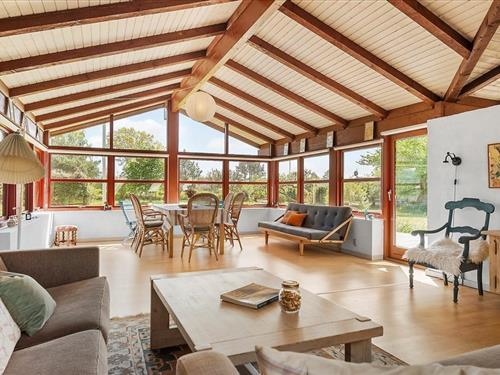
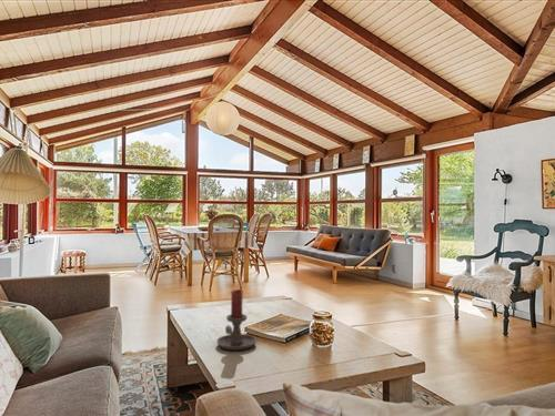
+ candle holder (234, 315)
